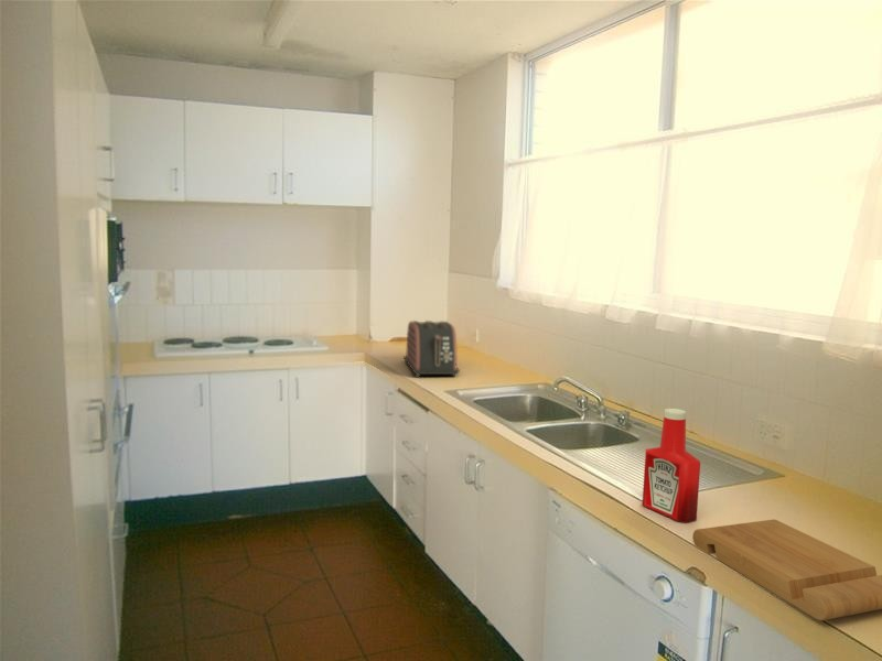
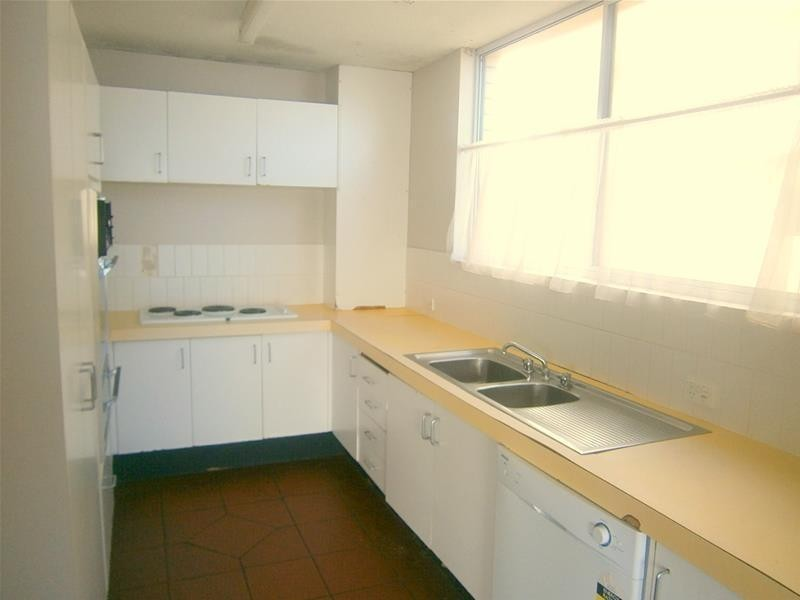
- cutting board (794, 563)
- soap bottle (671, 460)
- toaster (431, 346)
